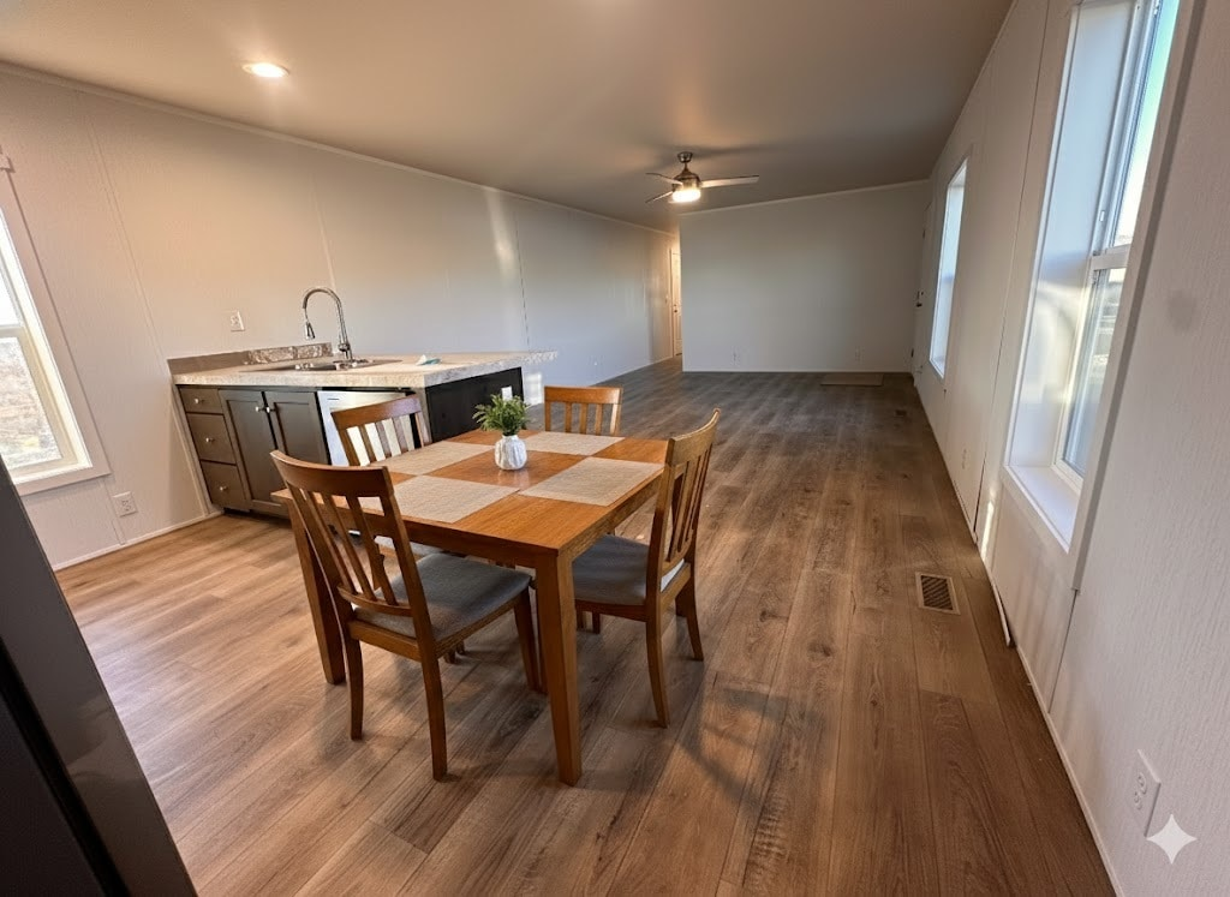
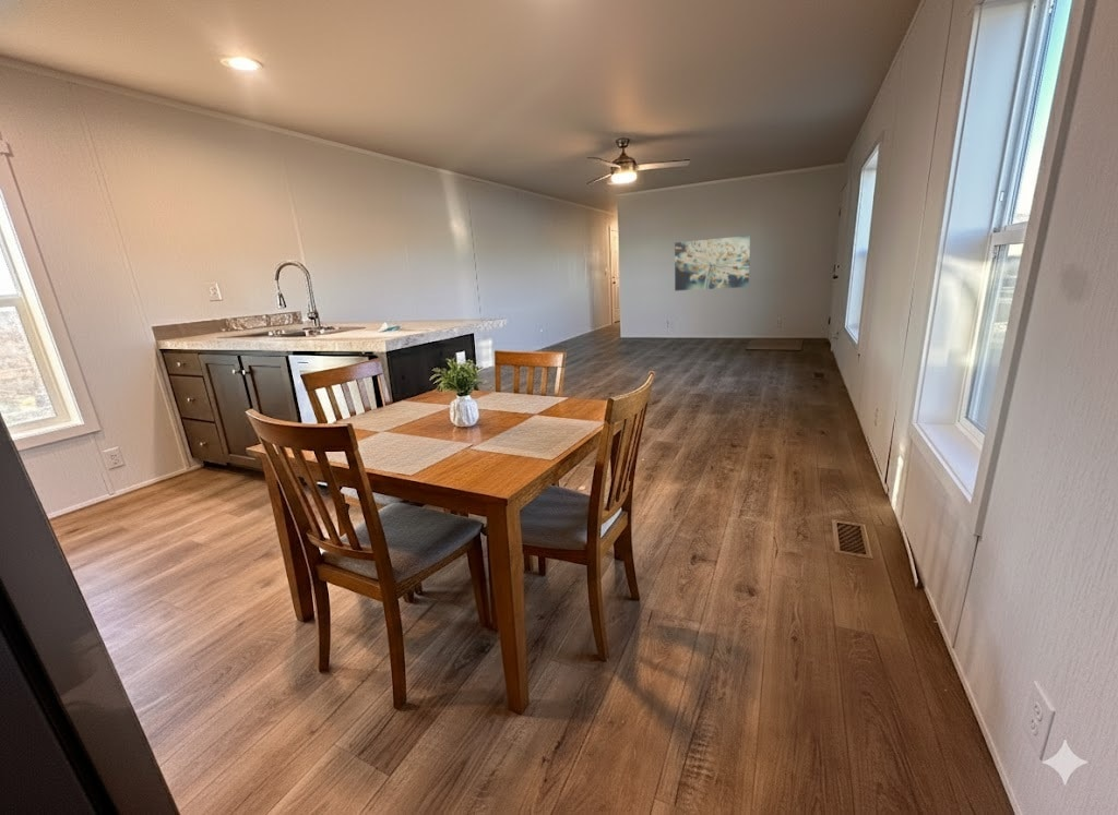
+ wall art (711, 264)
